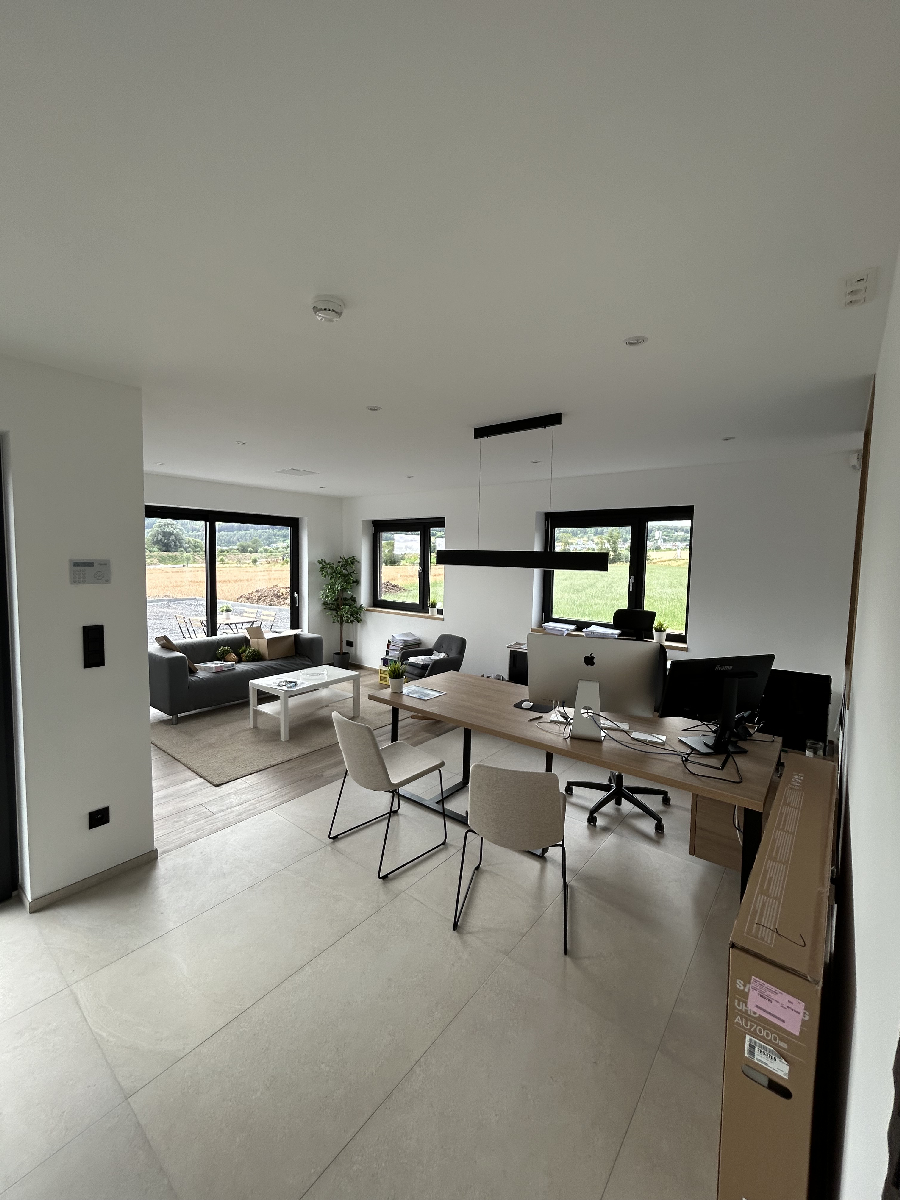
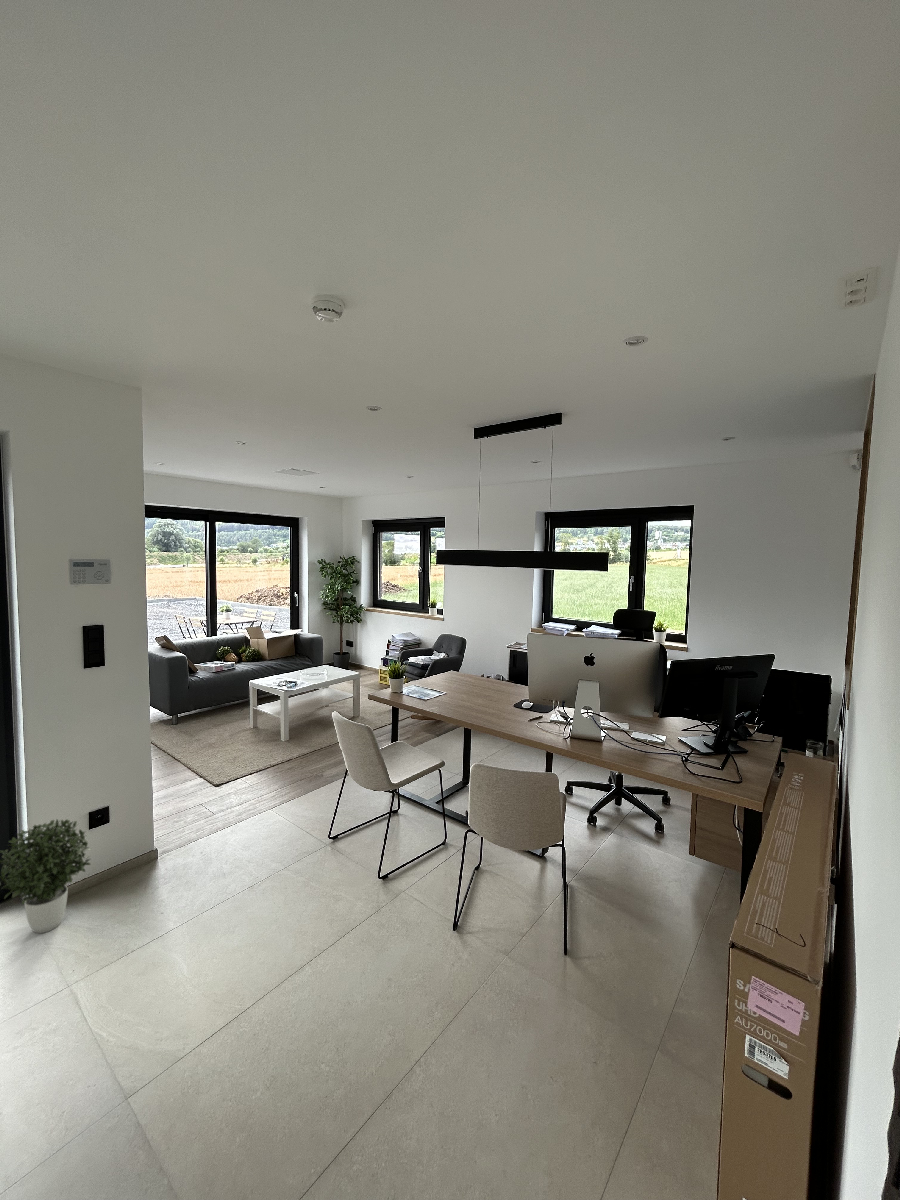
+ potted plant (47, 874)
